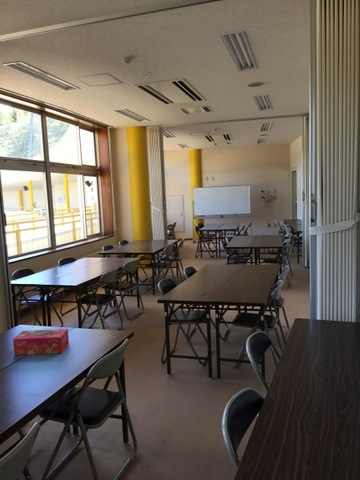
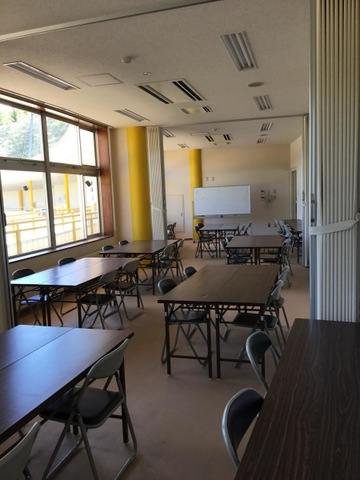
- tissue box (41, 341)
